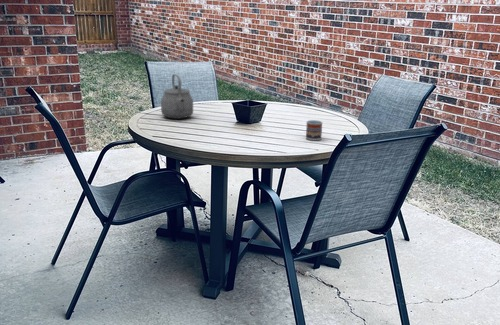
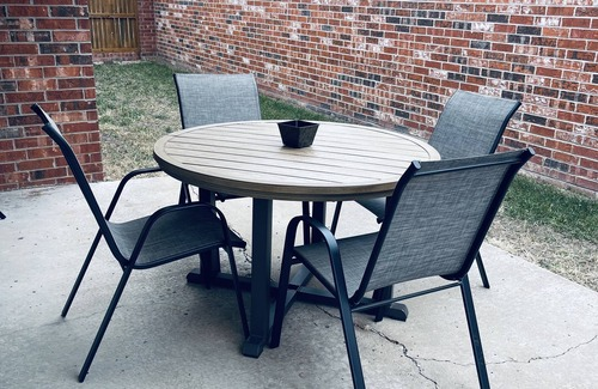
- tea kettle (177, 97)
- cup (313, 129)
